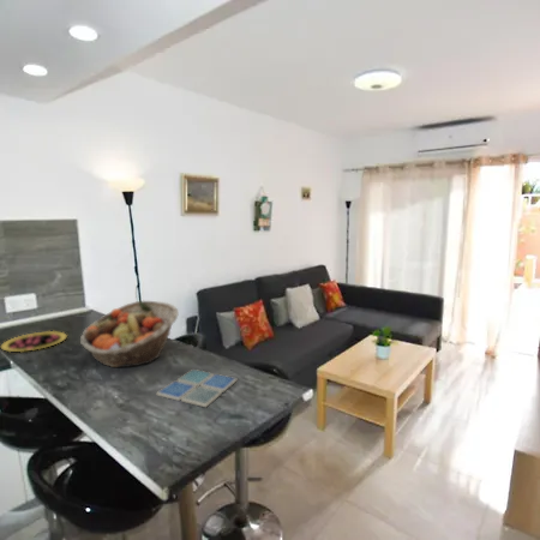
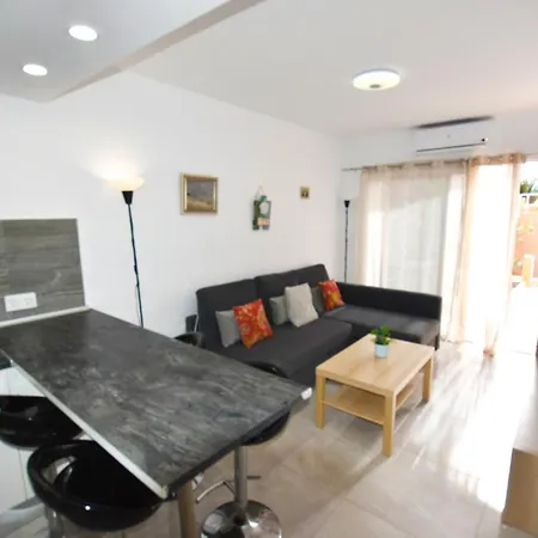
- drink coaster (198, 385)
- pizza (35, 341)
- fruit basket (131, 331)
